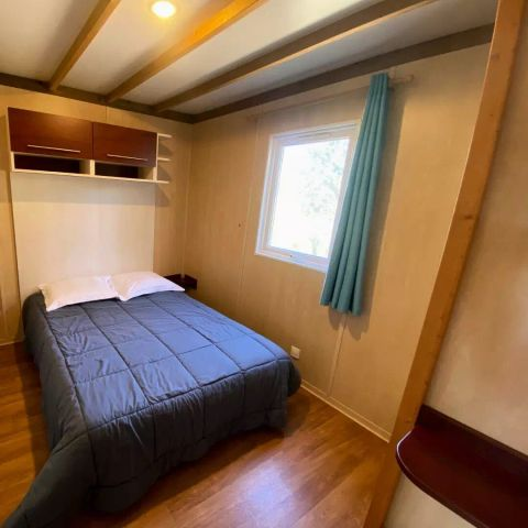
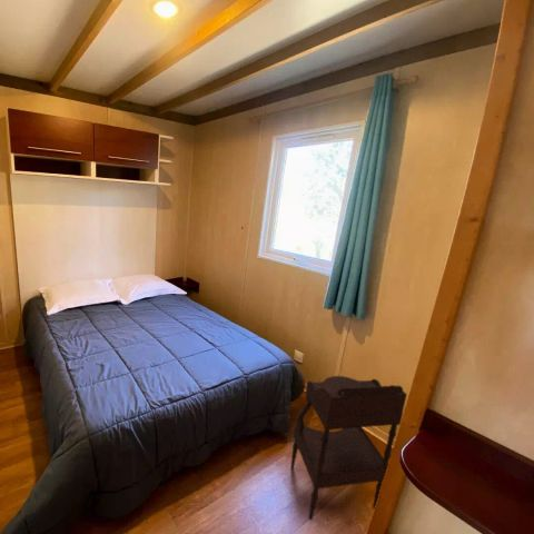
+ side table (342, 429)
